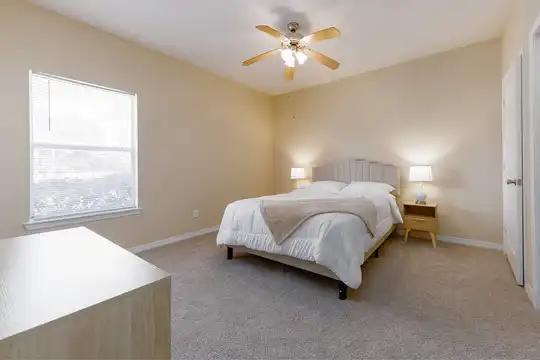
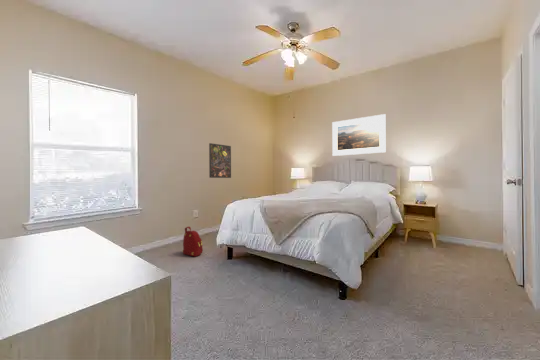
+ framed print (357, 136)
+ backpack (192, 240)
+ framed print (220, 161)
